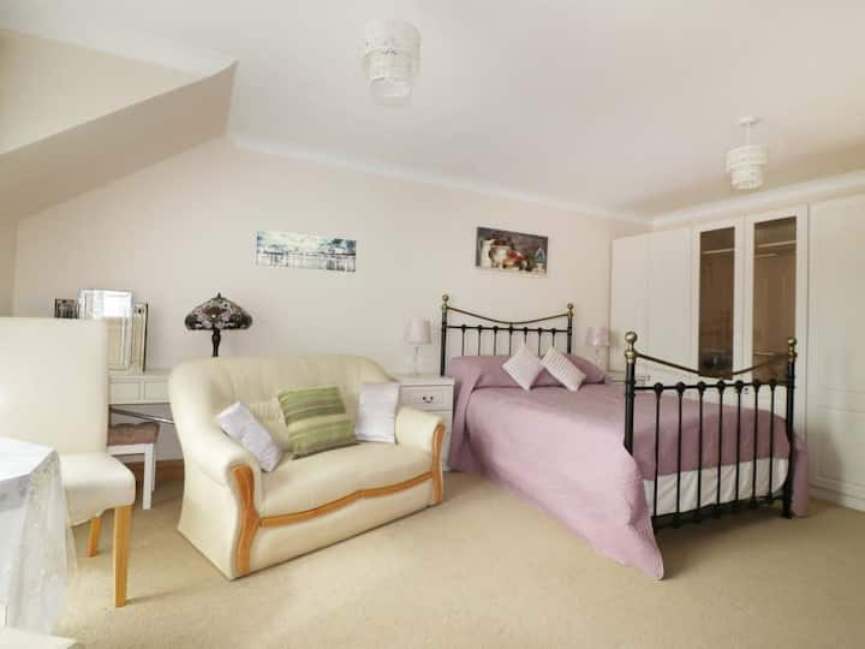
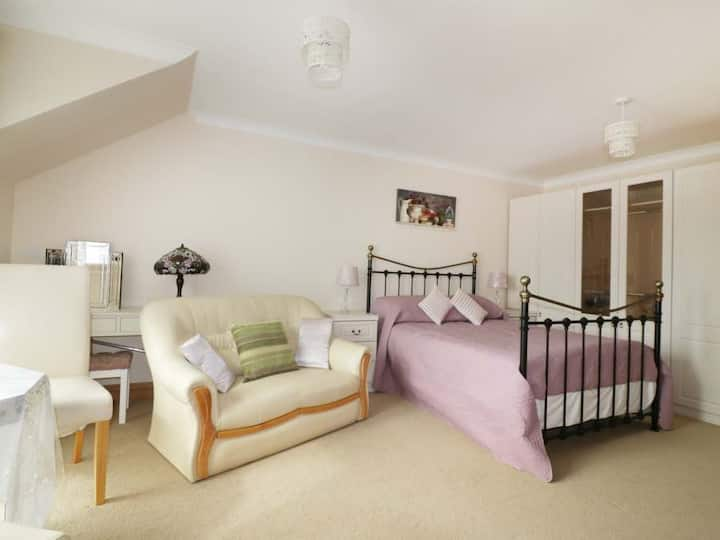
- wall art (308, 251)
